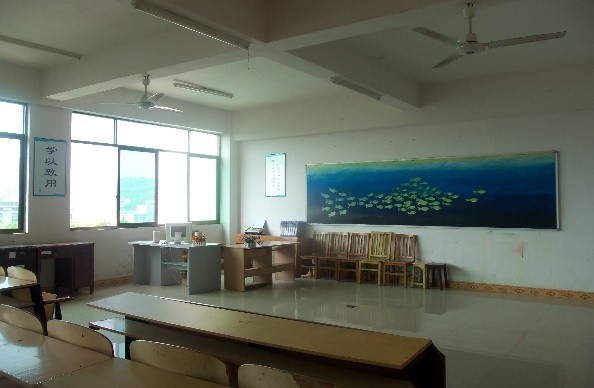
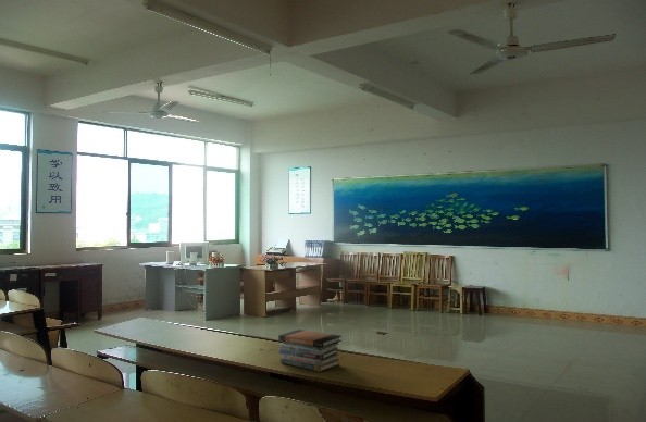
+ book stack (309, 349)
